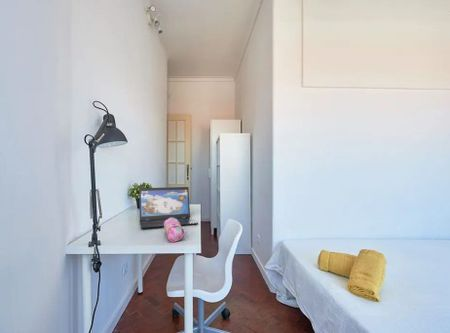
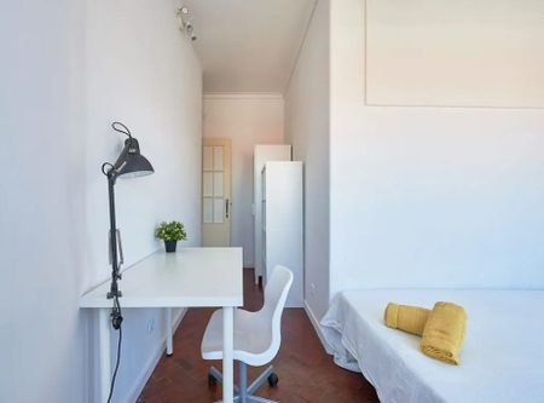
- laptop (167, 205)
- pencil case (173, 228)
